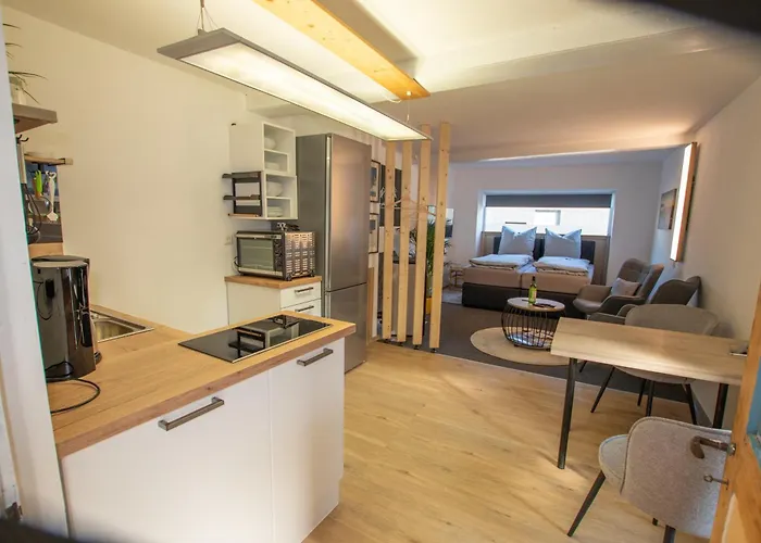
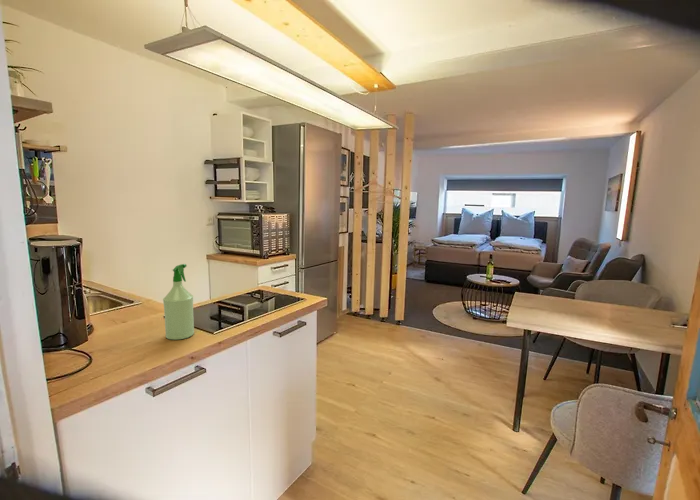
+ spray bottle (178, 301)
